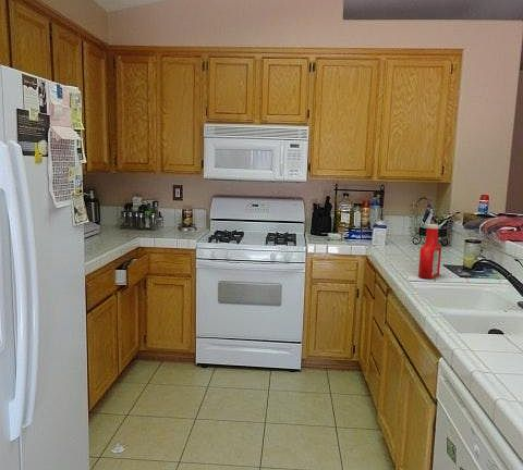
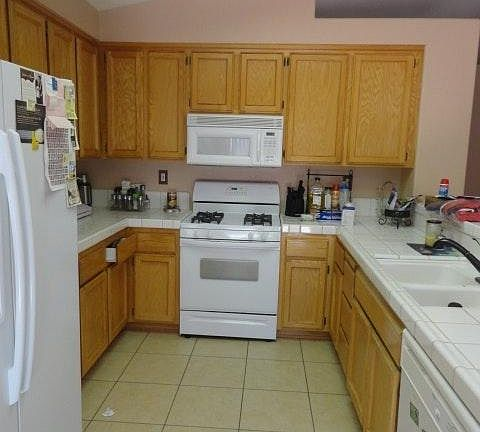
- soap bottle (430, 250)
